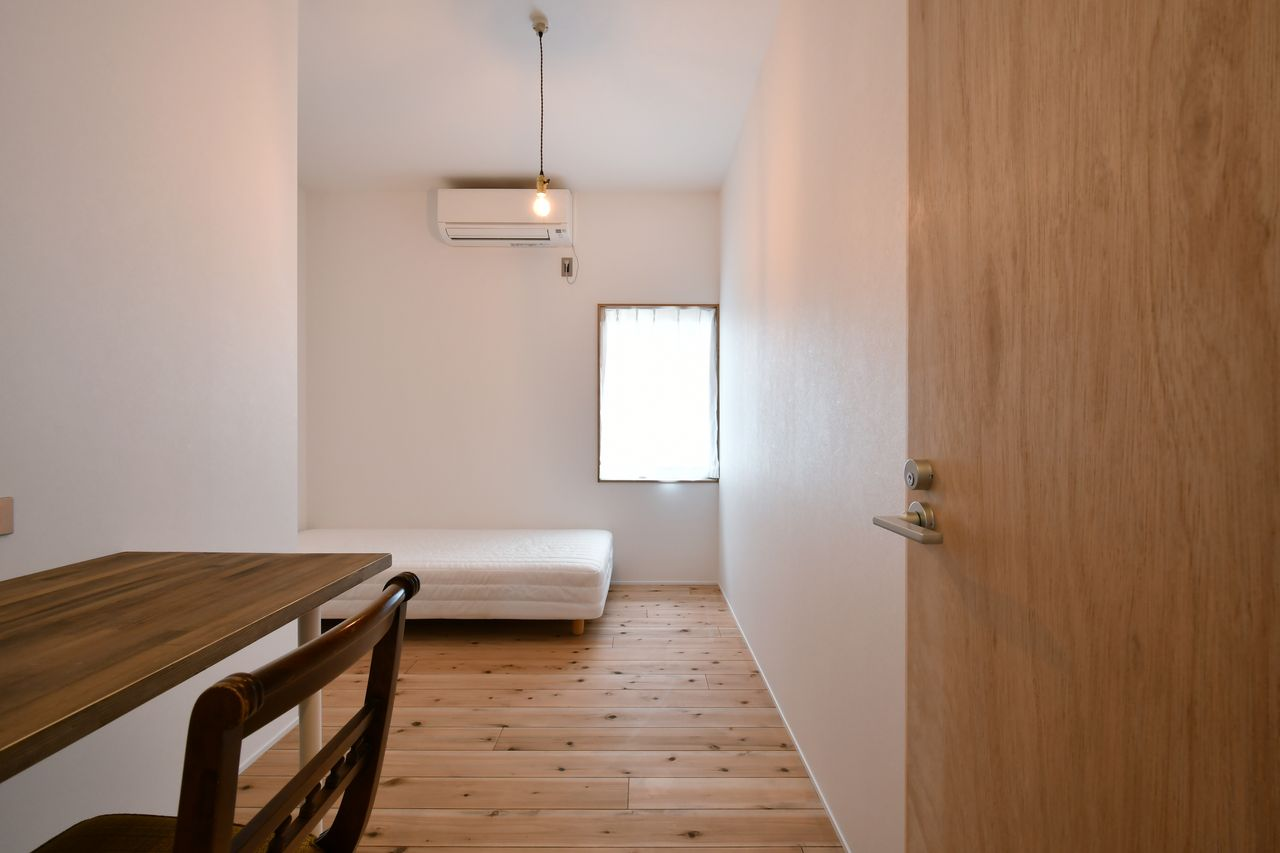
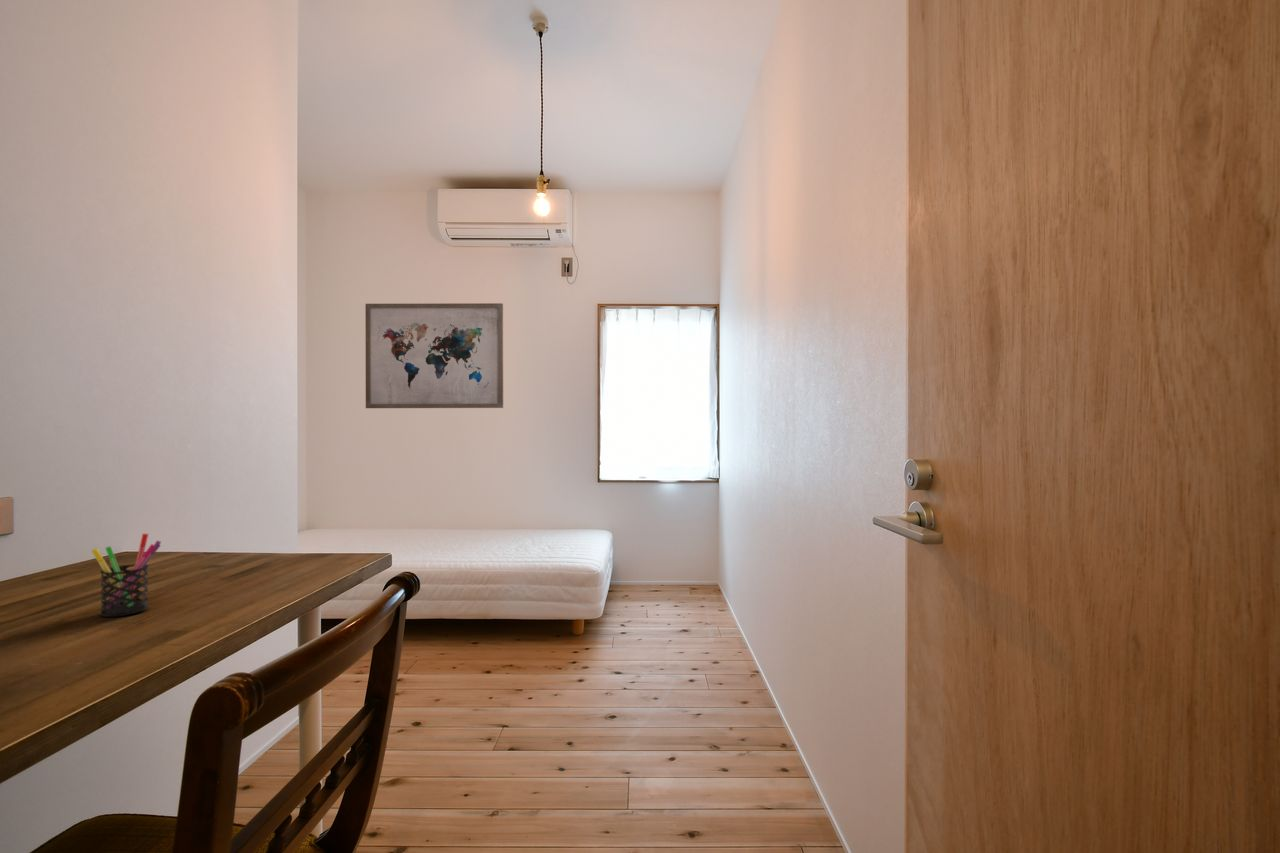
+ wall art (434, 355)
+ pen holder (124, 573)
